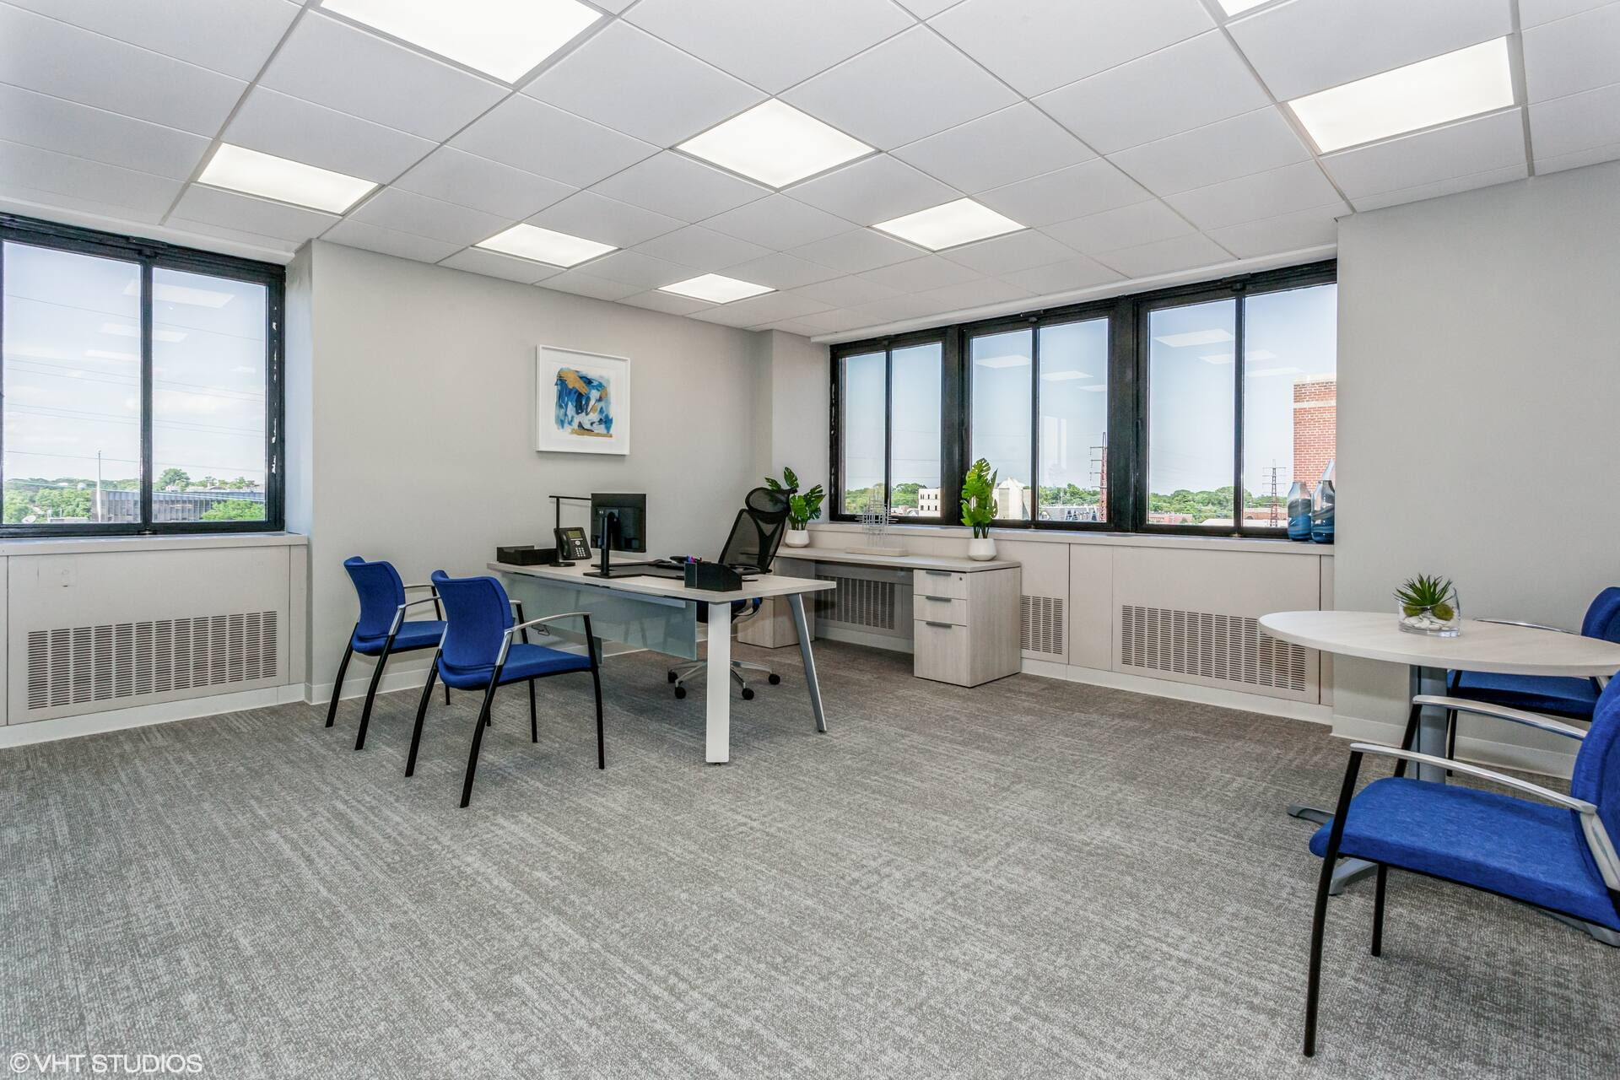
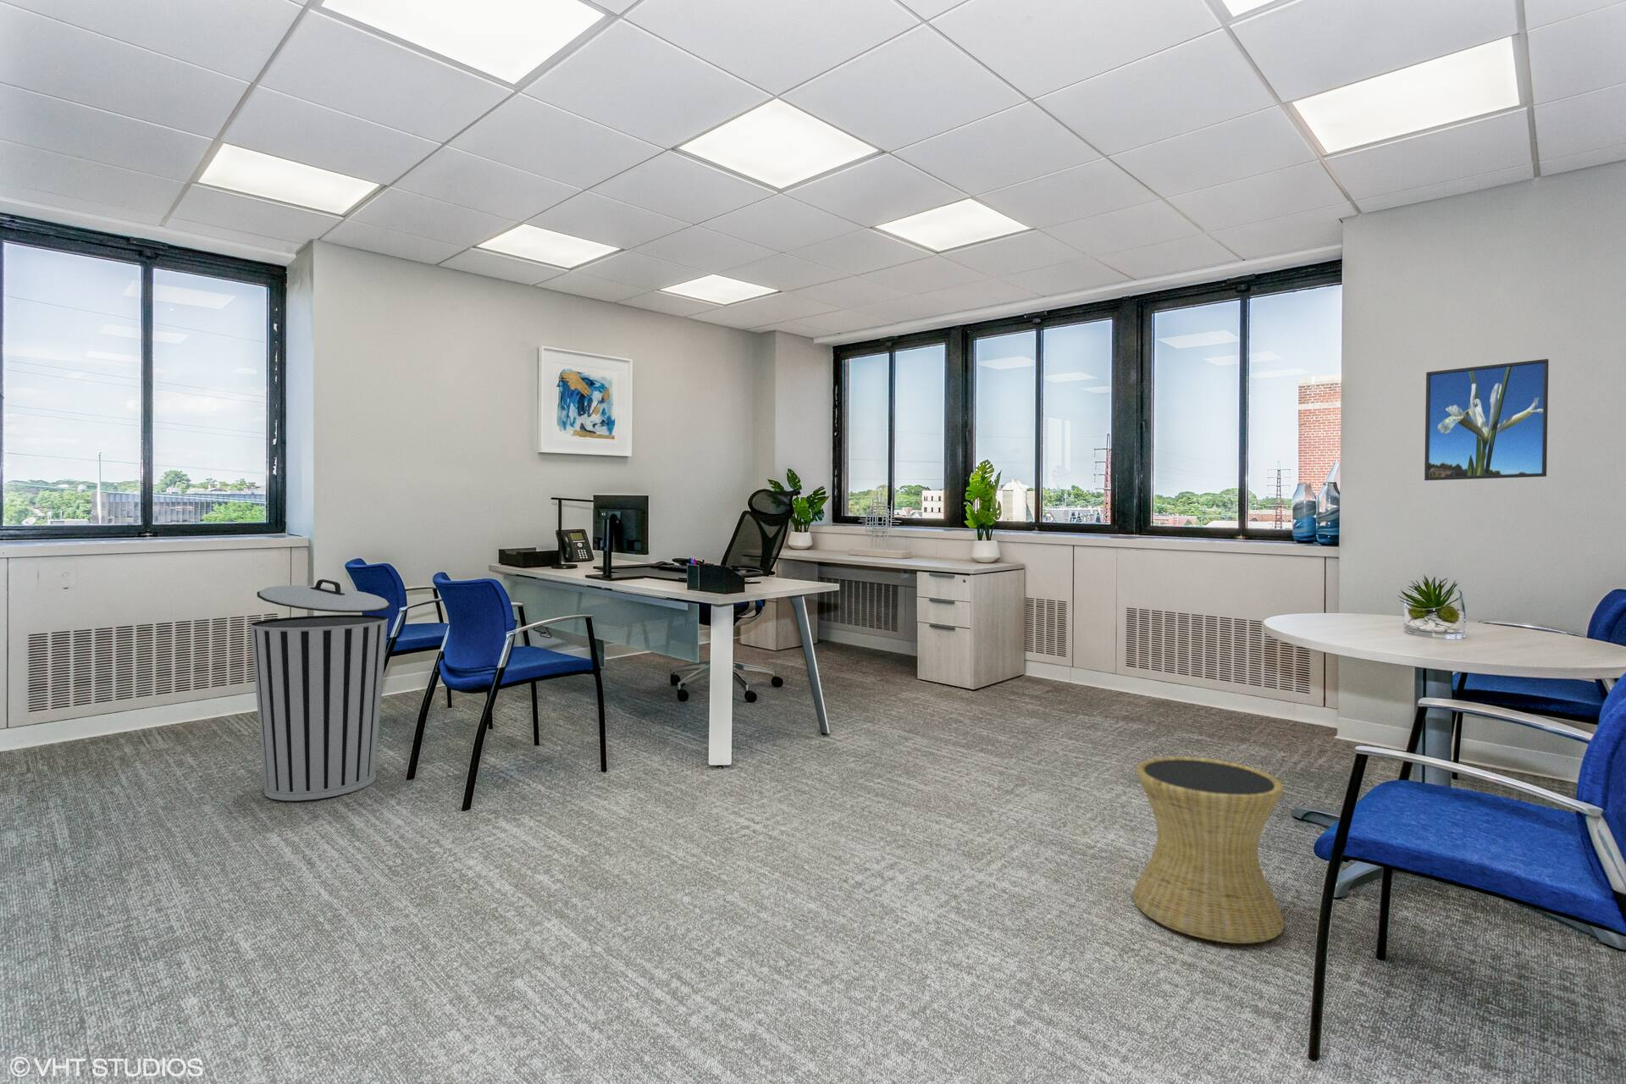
+ side table (1206, 842)
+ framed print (1483, 422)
+ trash can (323, 682)
